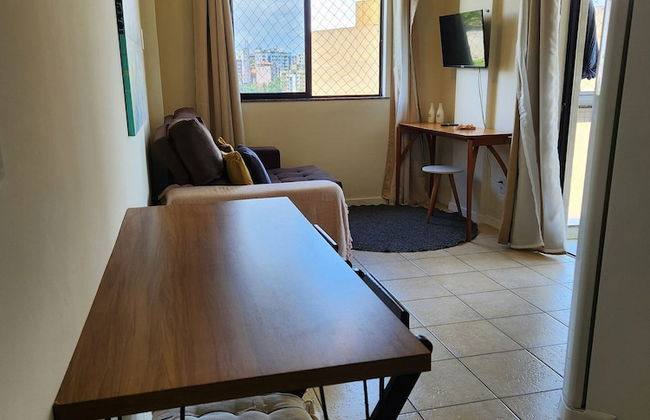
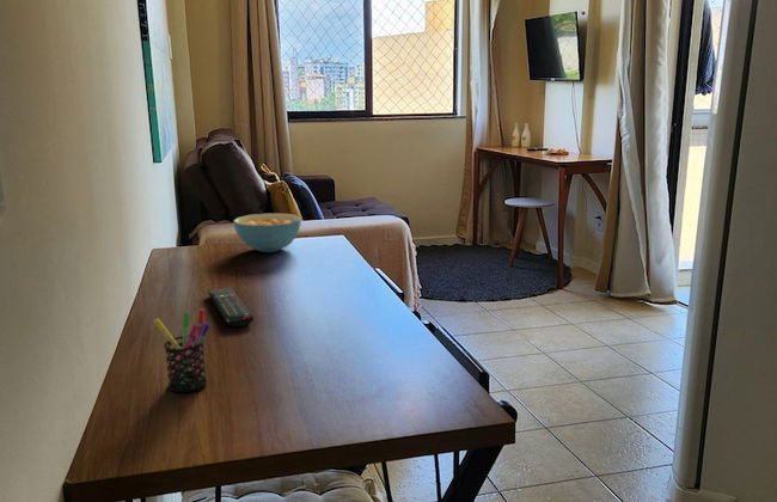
+ pen holder (186, 345)
+ remote control (230, 306)
+ cereal bowl (268, 234)
